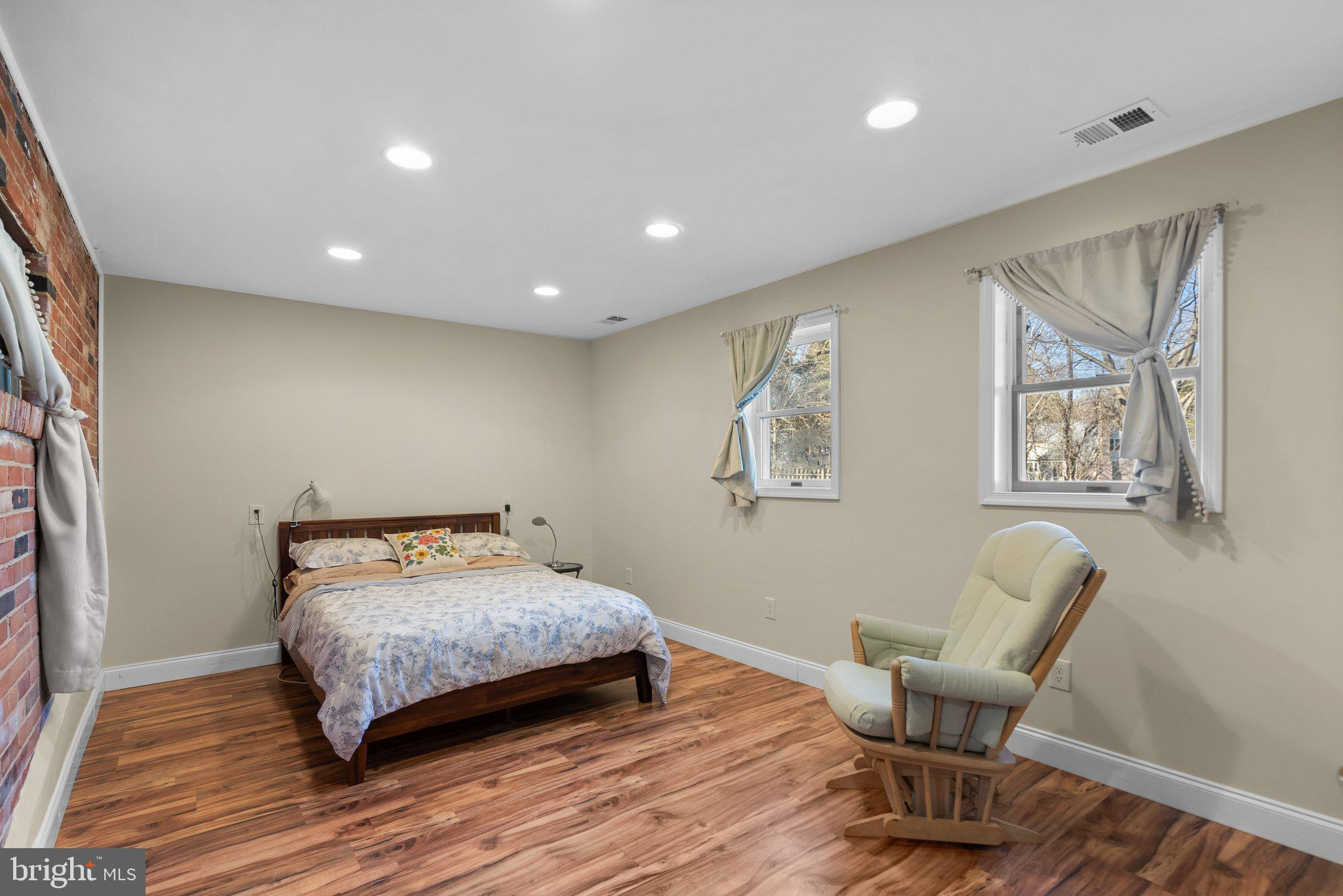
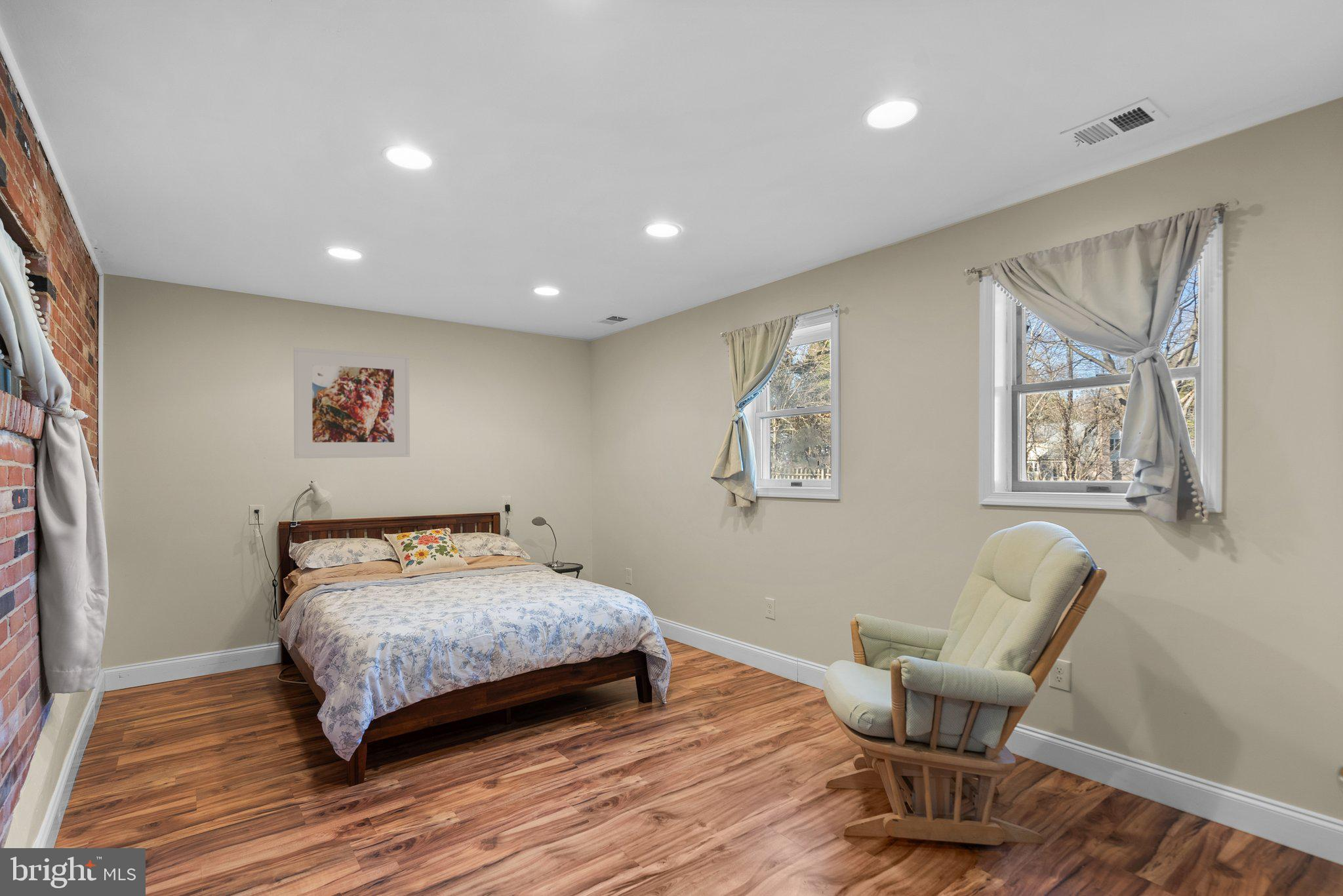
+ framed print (354, 404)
